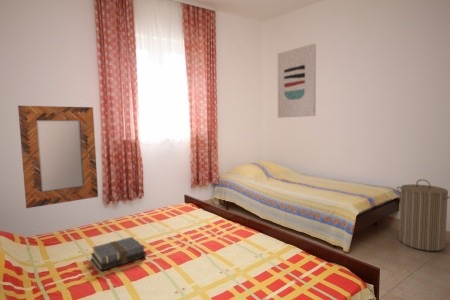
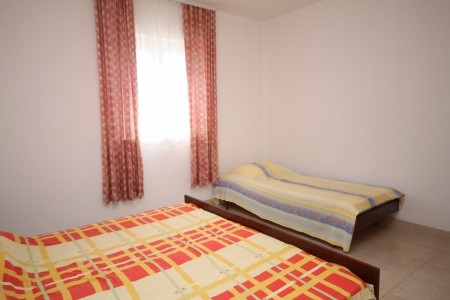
- wall art (295, 83)
- home mirror (61, 154)
- book (118, 252)
- laundry hamper (422, 211)
